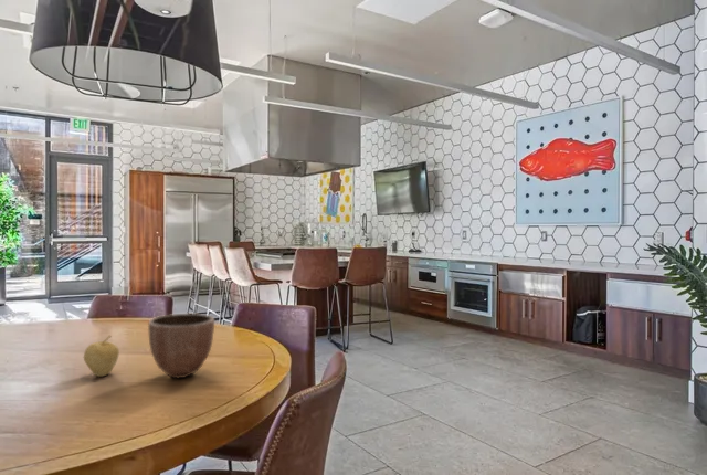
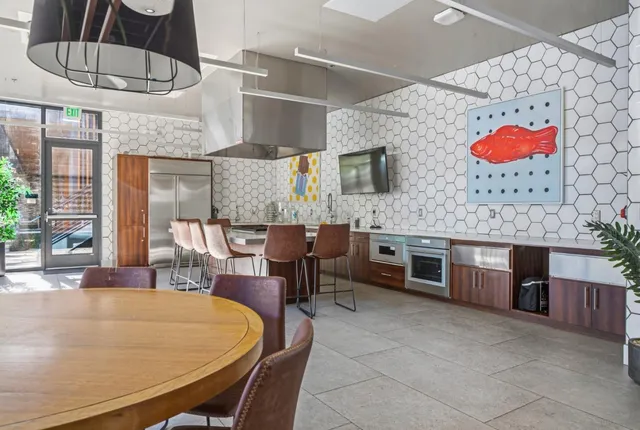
- decorative bowl (181, 346)
- fruit (101, 355)
